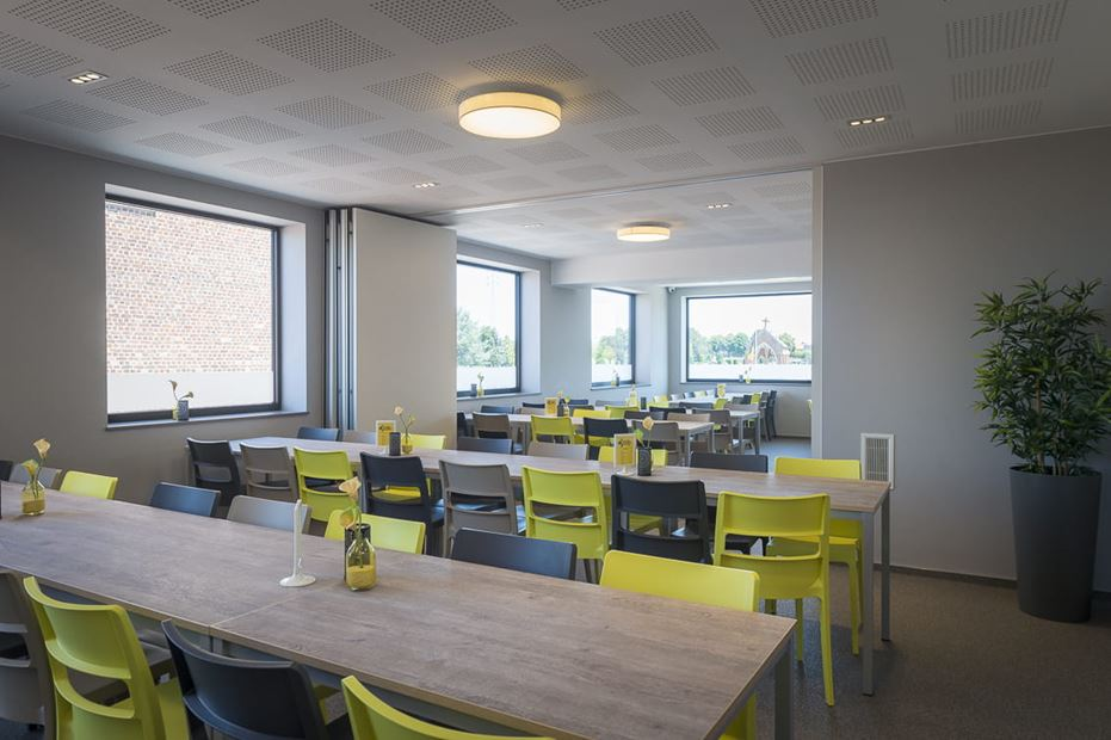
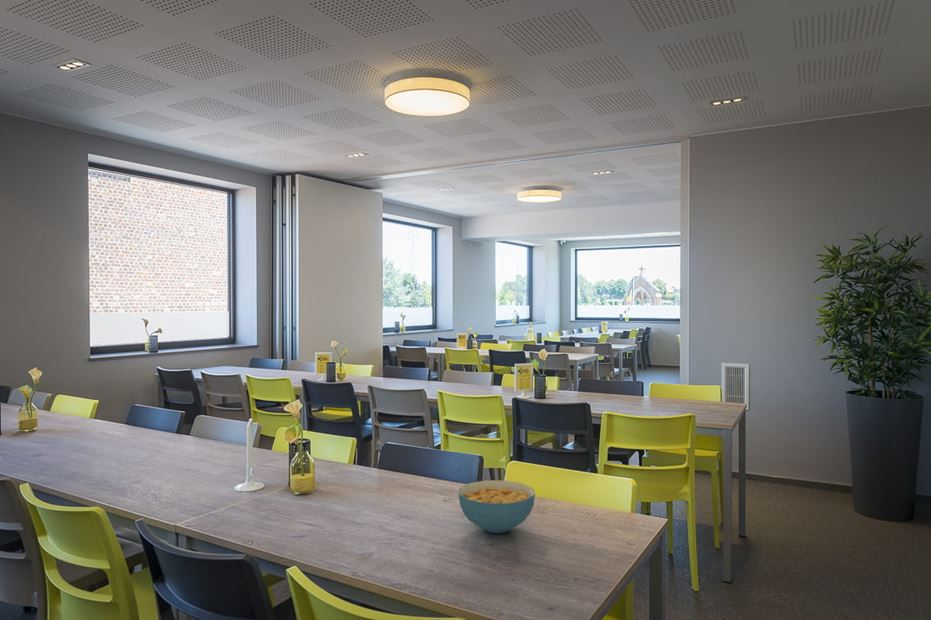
+ cereal bowl (496, 510)
